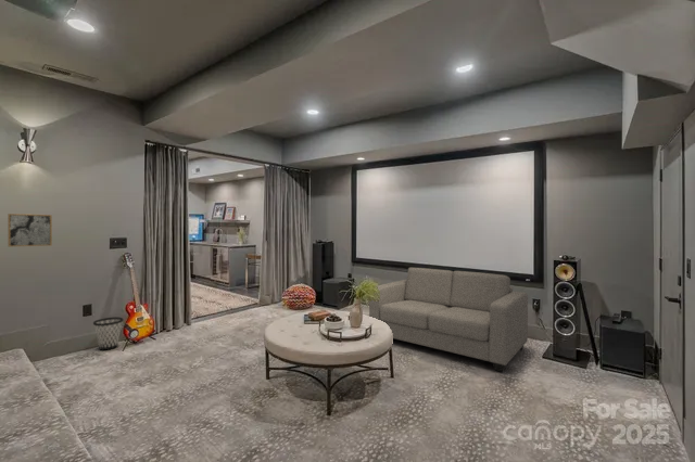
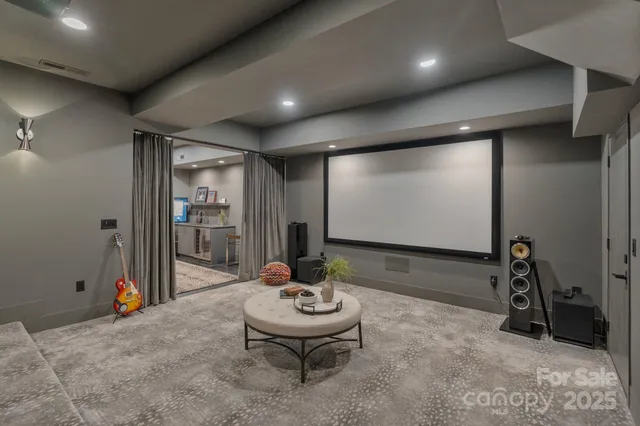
- wall art (30, 230)
- wastebasket (108, 334)
- sofa (444, 308)
